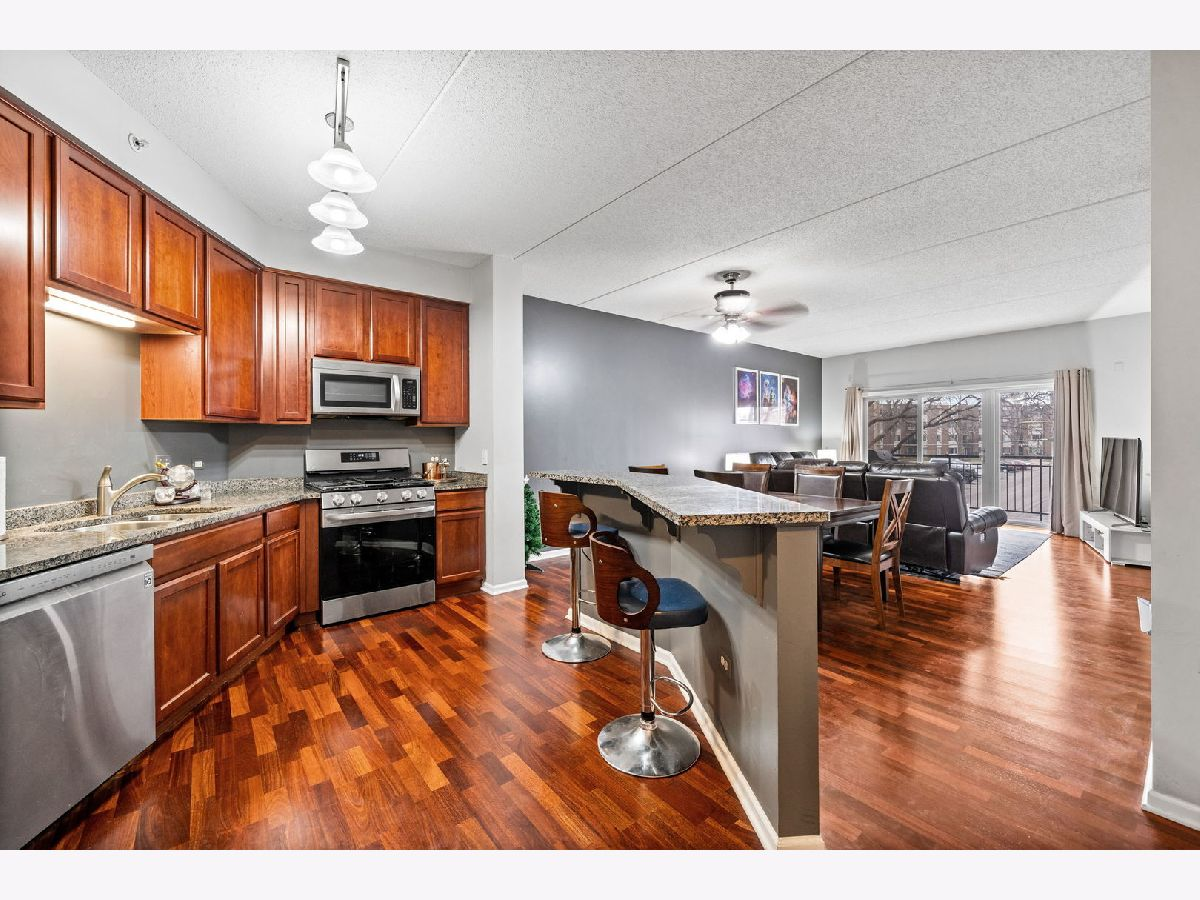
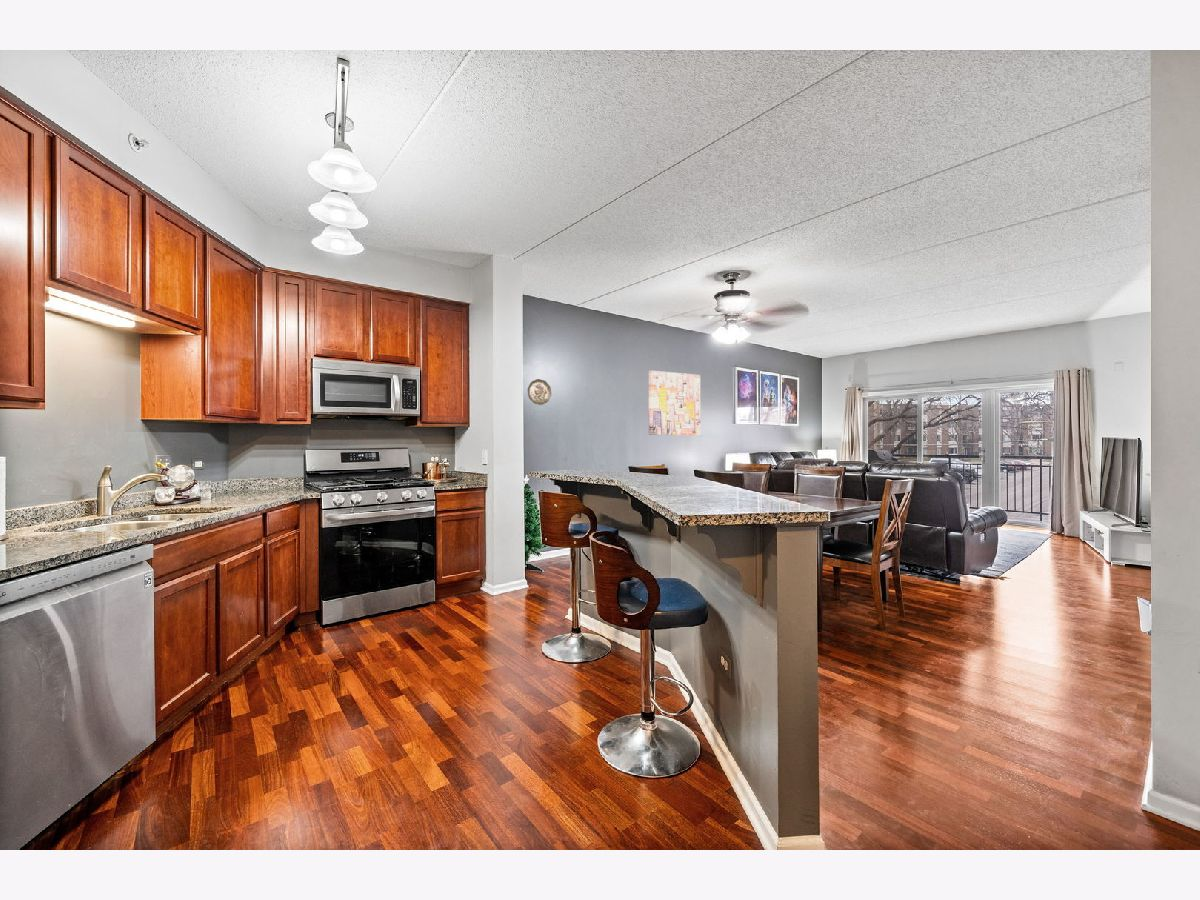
+ wall art (675, 403)
+ decorative plate (539, 392)
